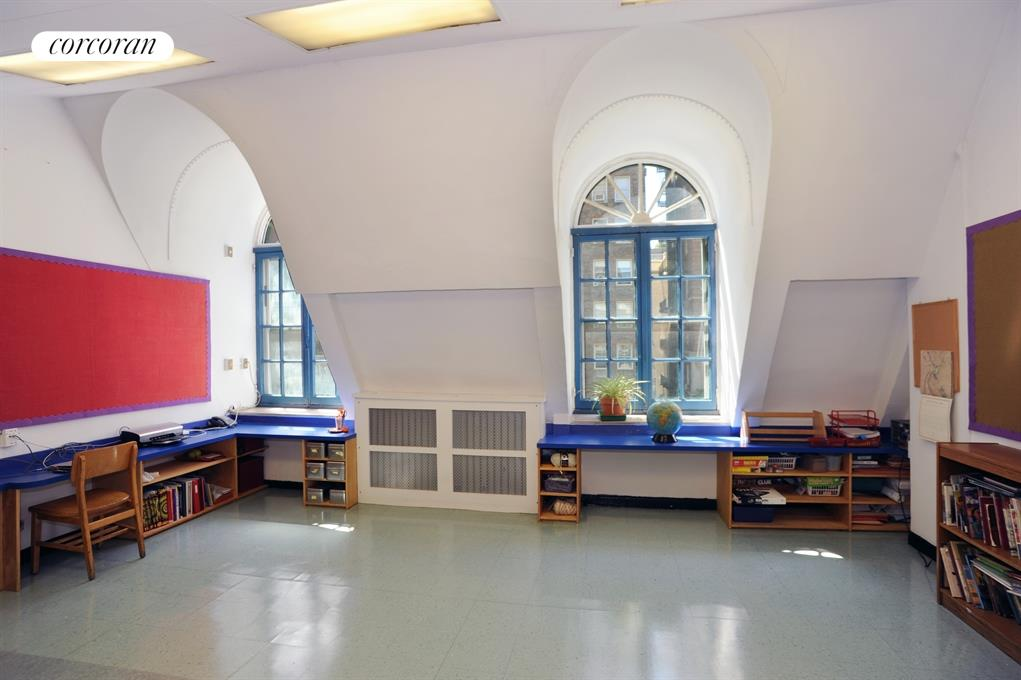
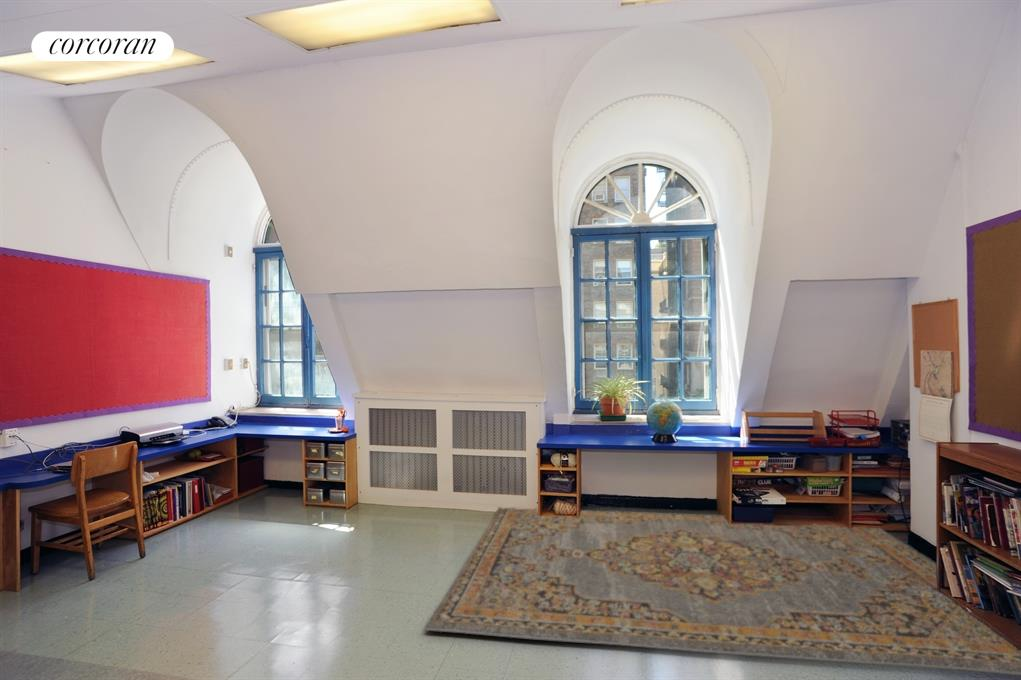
+ rug (697, 561)
